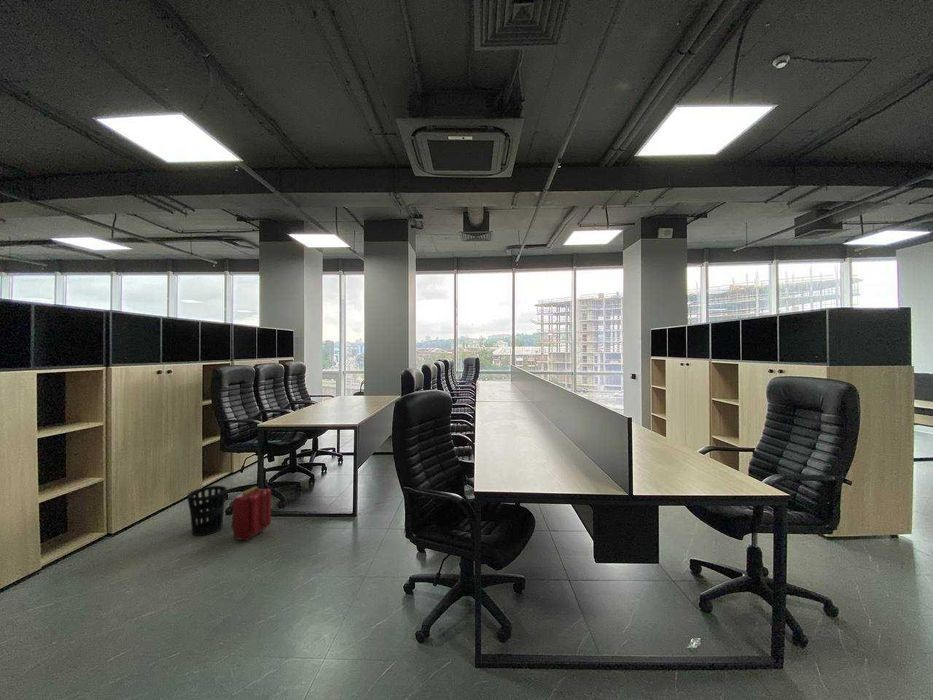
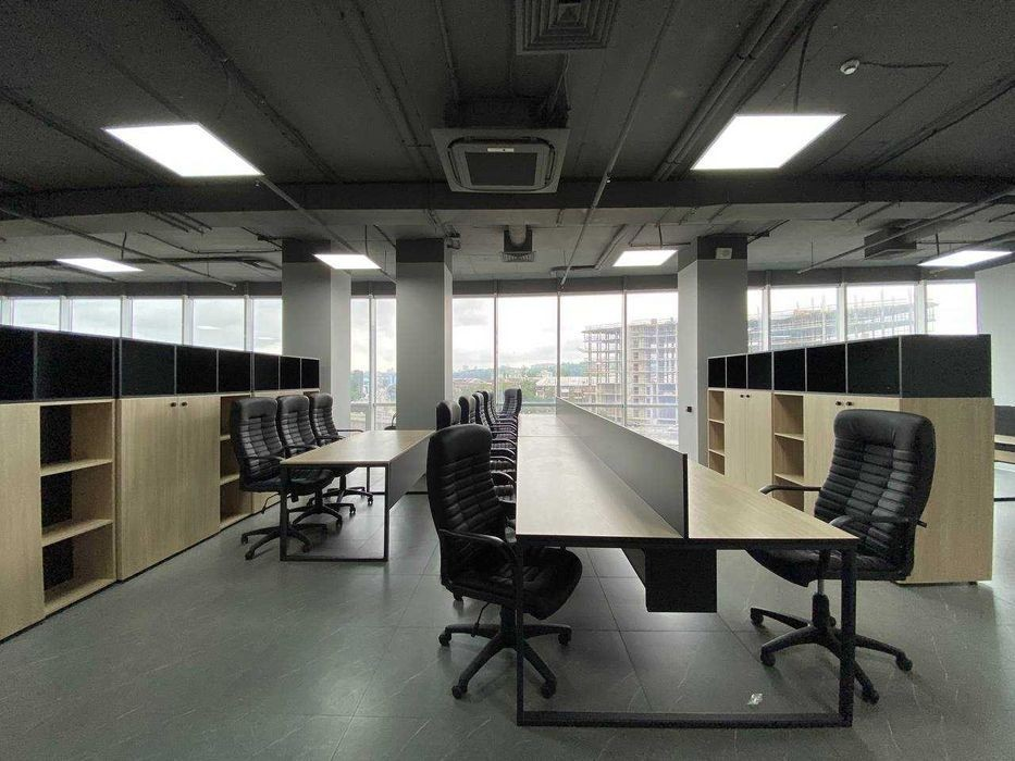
- backpack (250, 511)
- wastebasket (207, 511)
